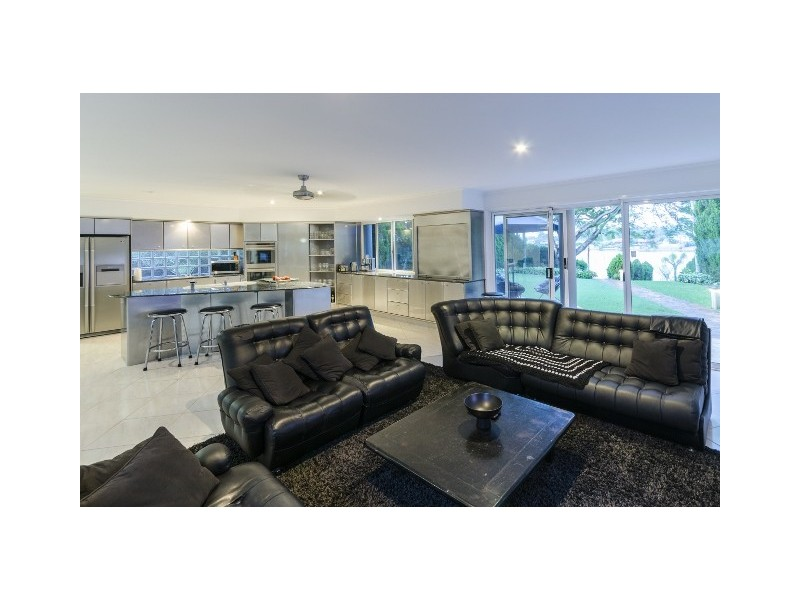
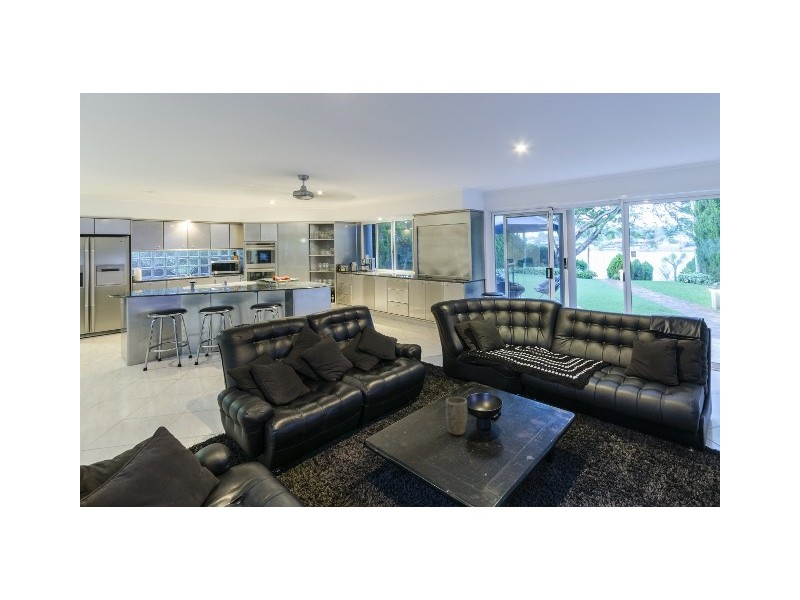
+ plant pot (456, 415)
